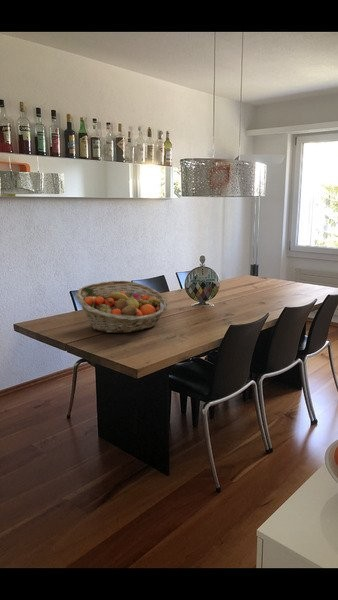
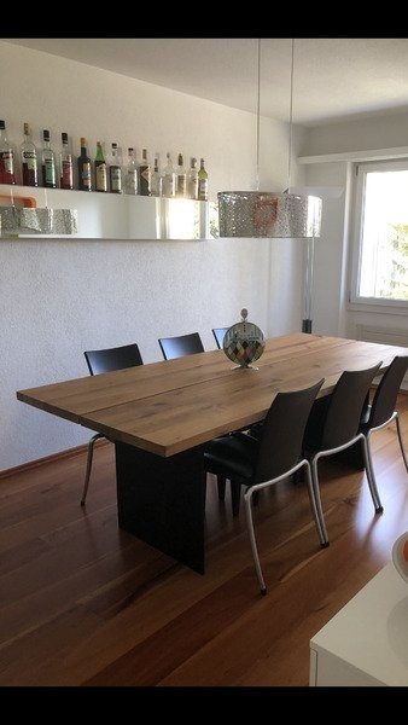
- fruit basket (123, 305)
